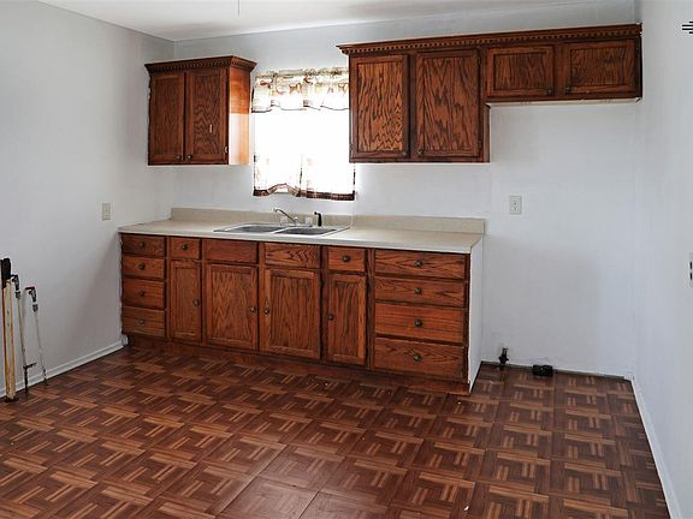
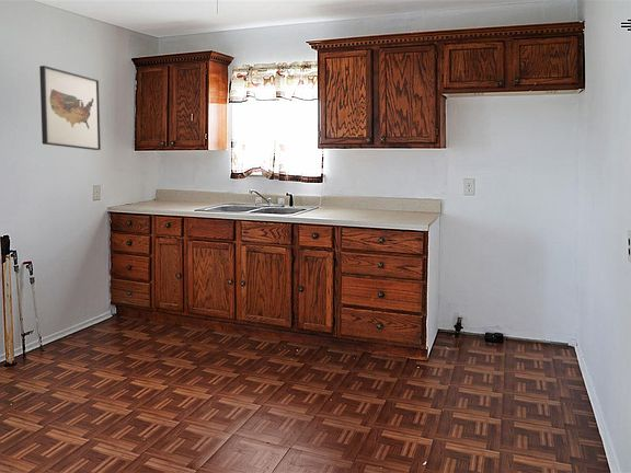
+ wall art (71, 111)
